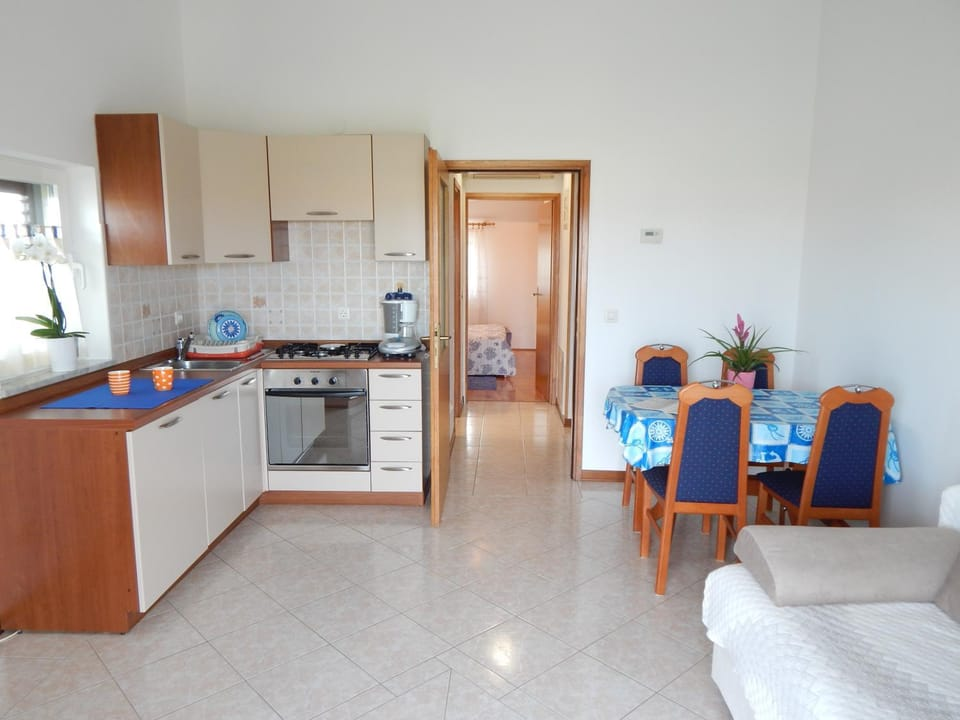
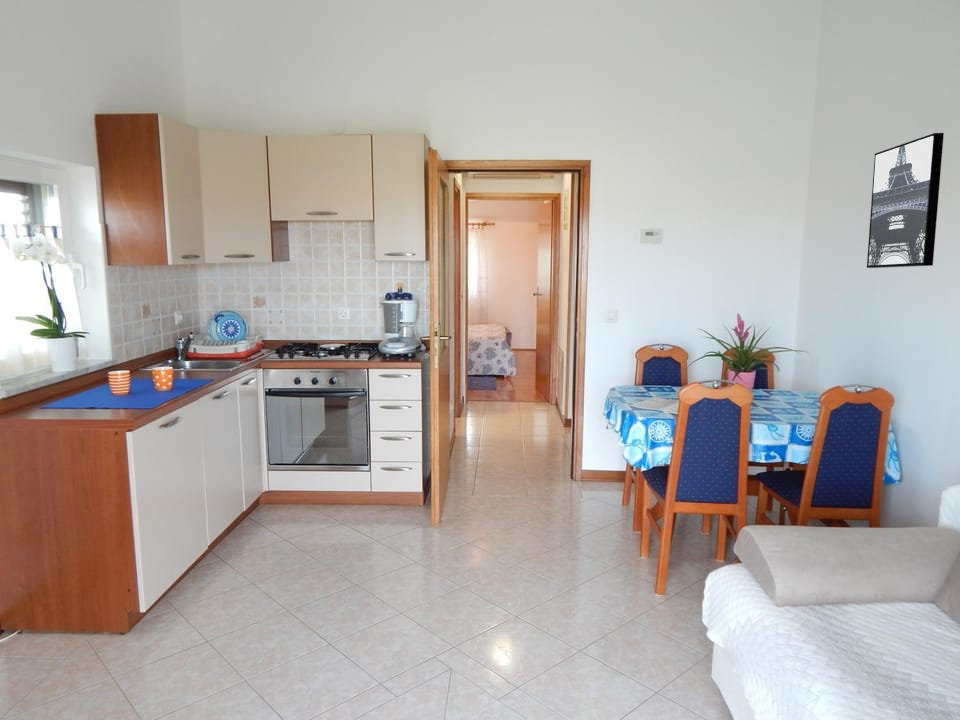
+ wall art (901, 206)
